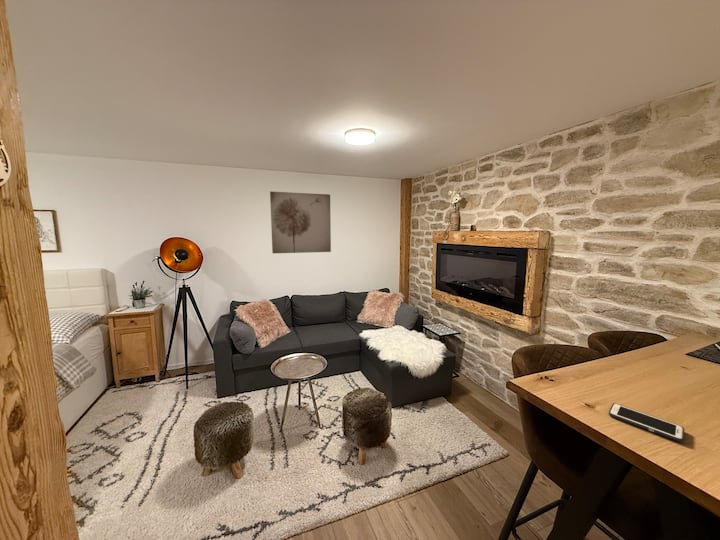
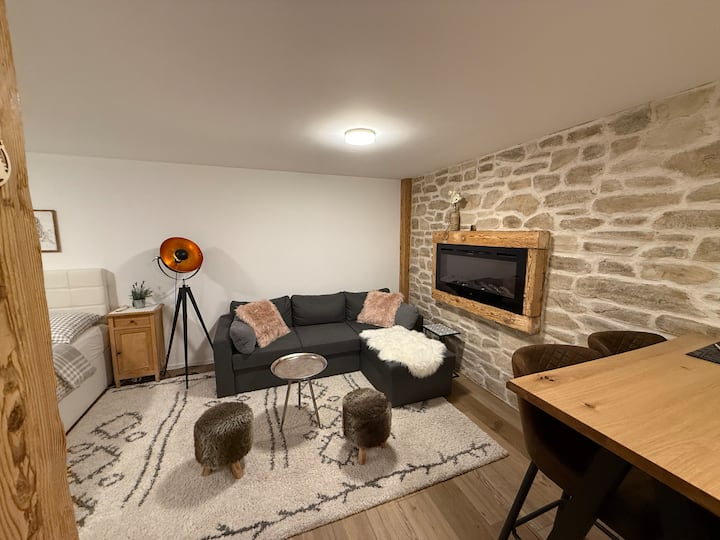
- wall art (301, 223)
- cell phone (644, 421)
